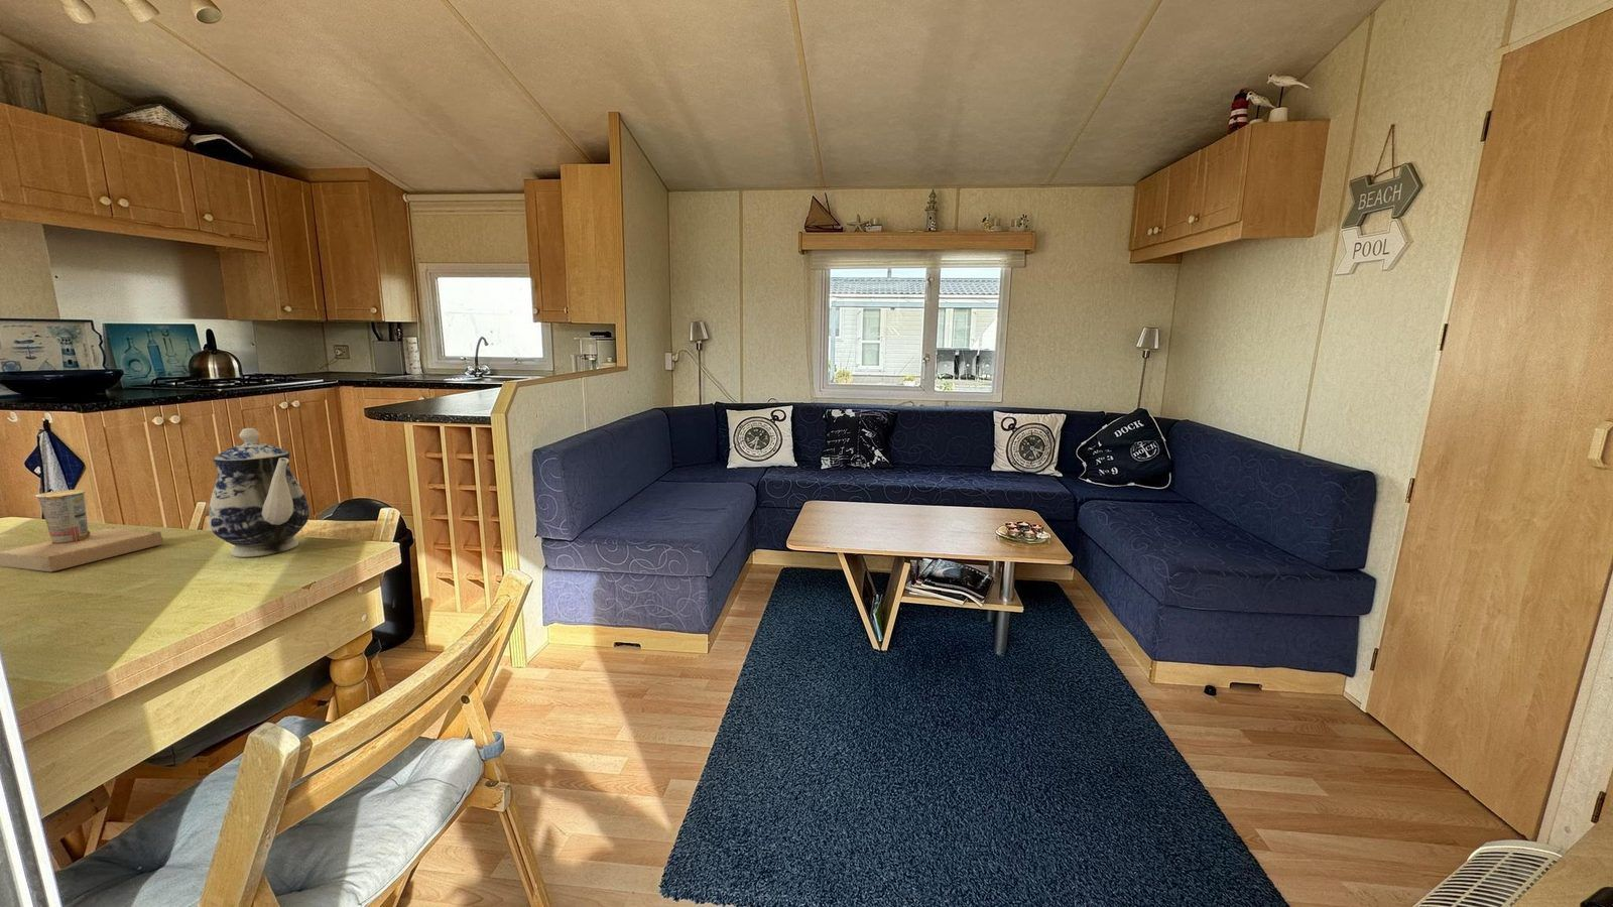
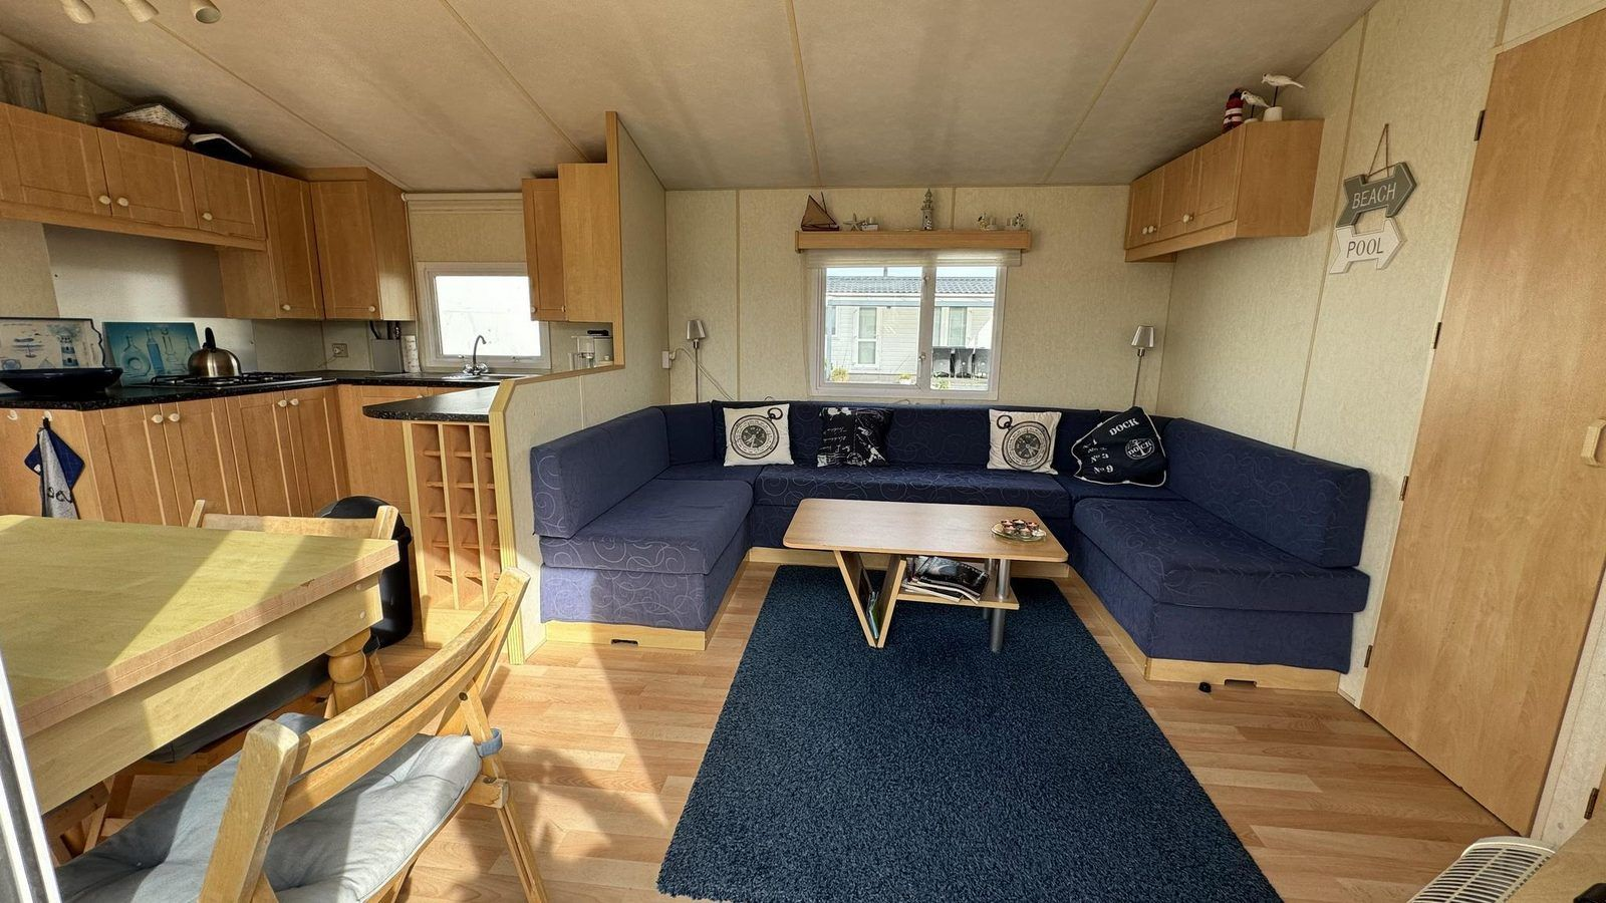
- teapot (257, 488)
- cup (71, 522)
